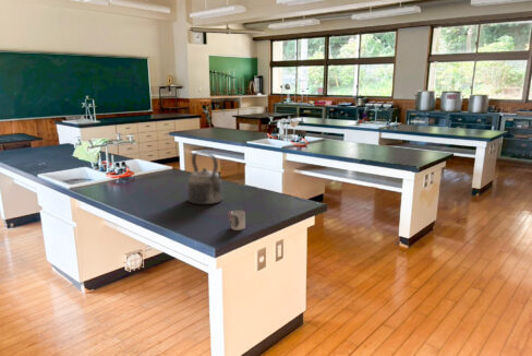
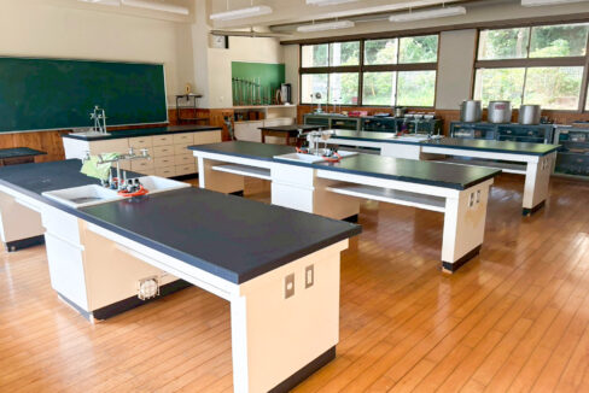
- cup (235, 218)
- kettle (206, 177)
